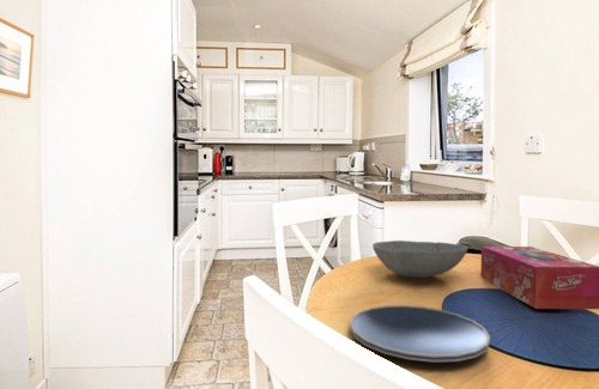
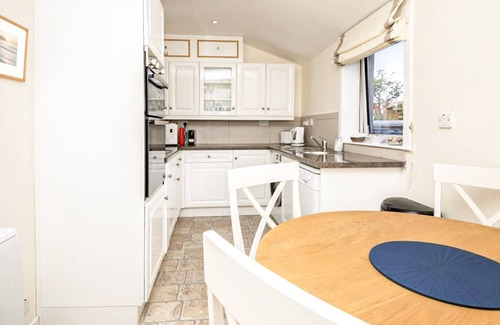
- tissue box (532, 273)
- plate (416, 330)
- bowl (418, 260)
